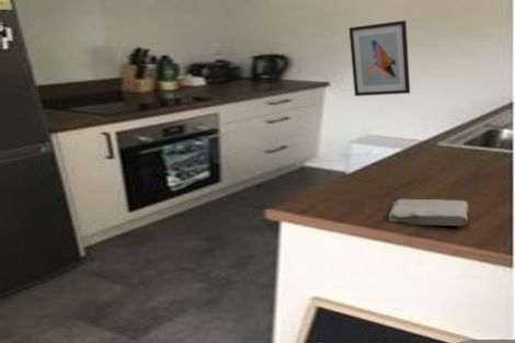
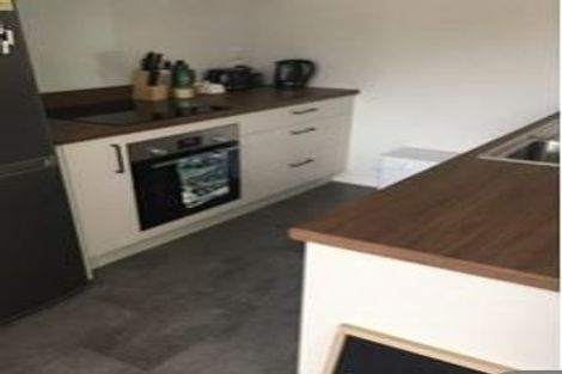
- washcloth (428, 210)
- wall art (379, 59)
